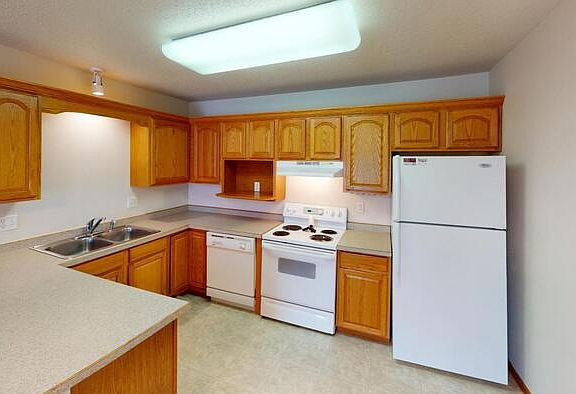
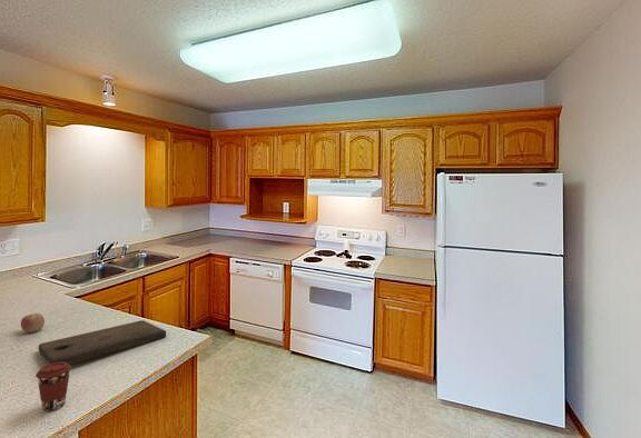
+ apple (32, 321)
+ cutting board (106, 339)
+ coffee cup (53, 386)
